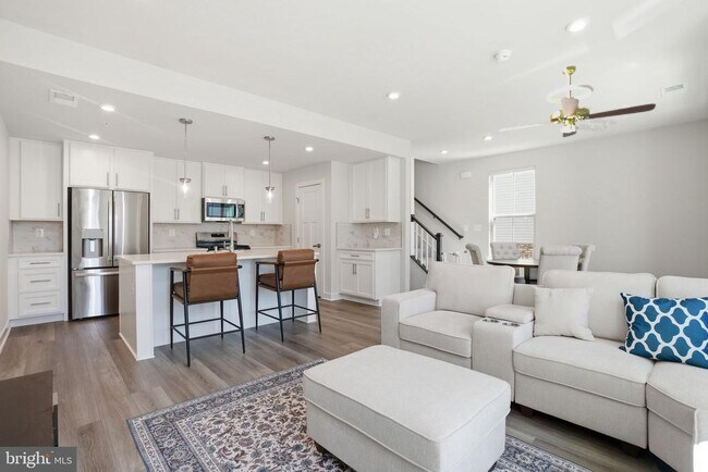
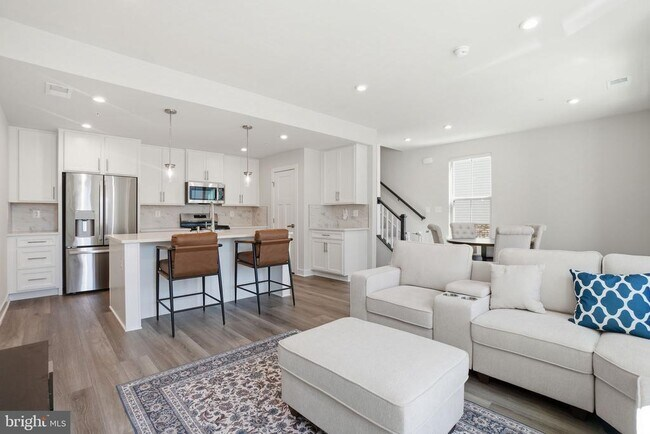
- ceiling fan (569, 102)
